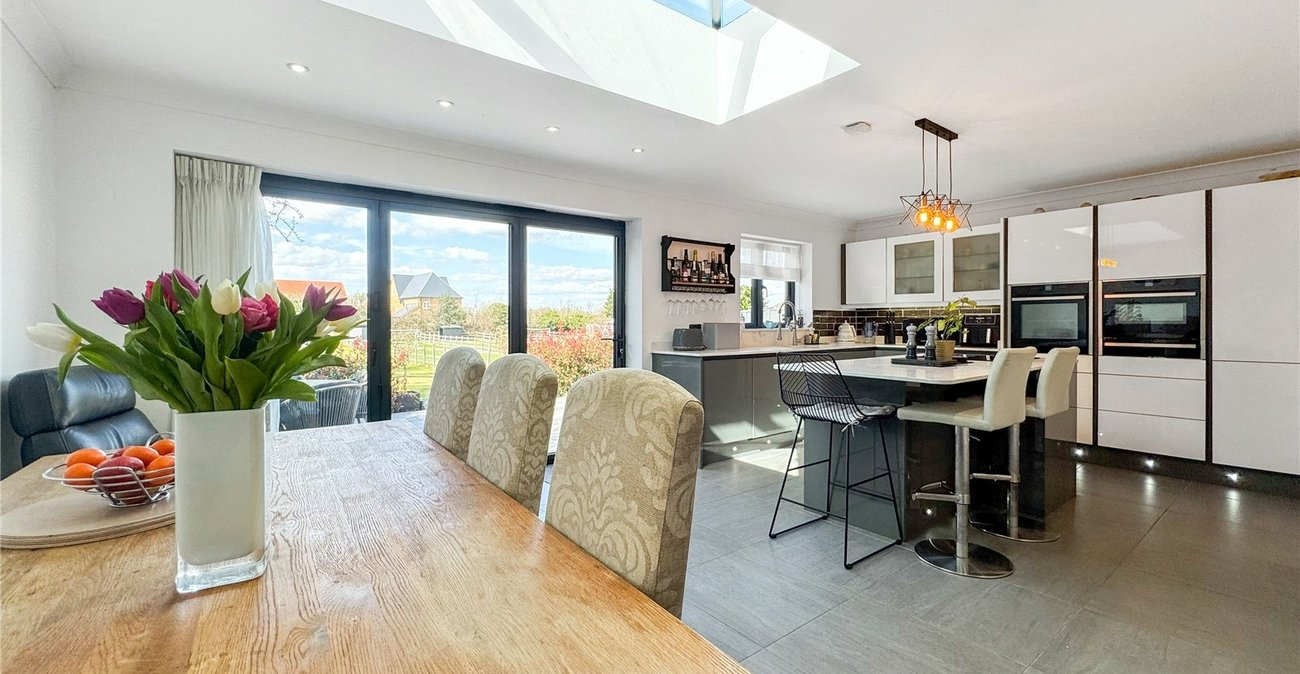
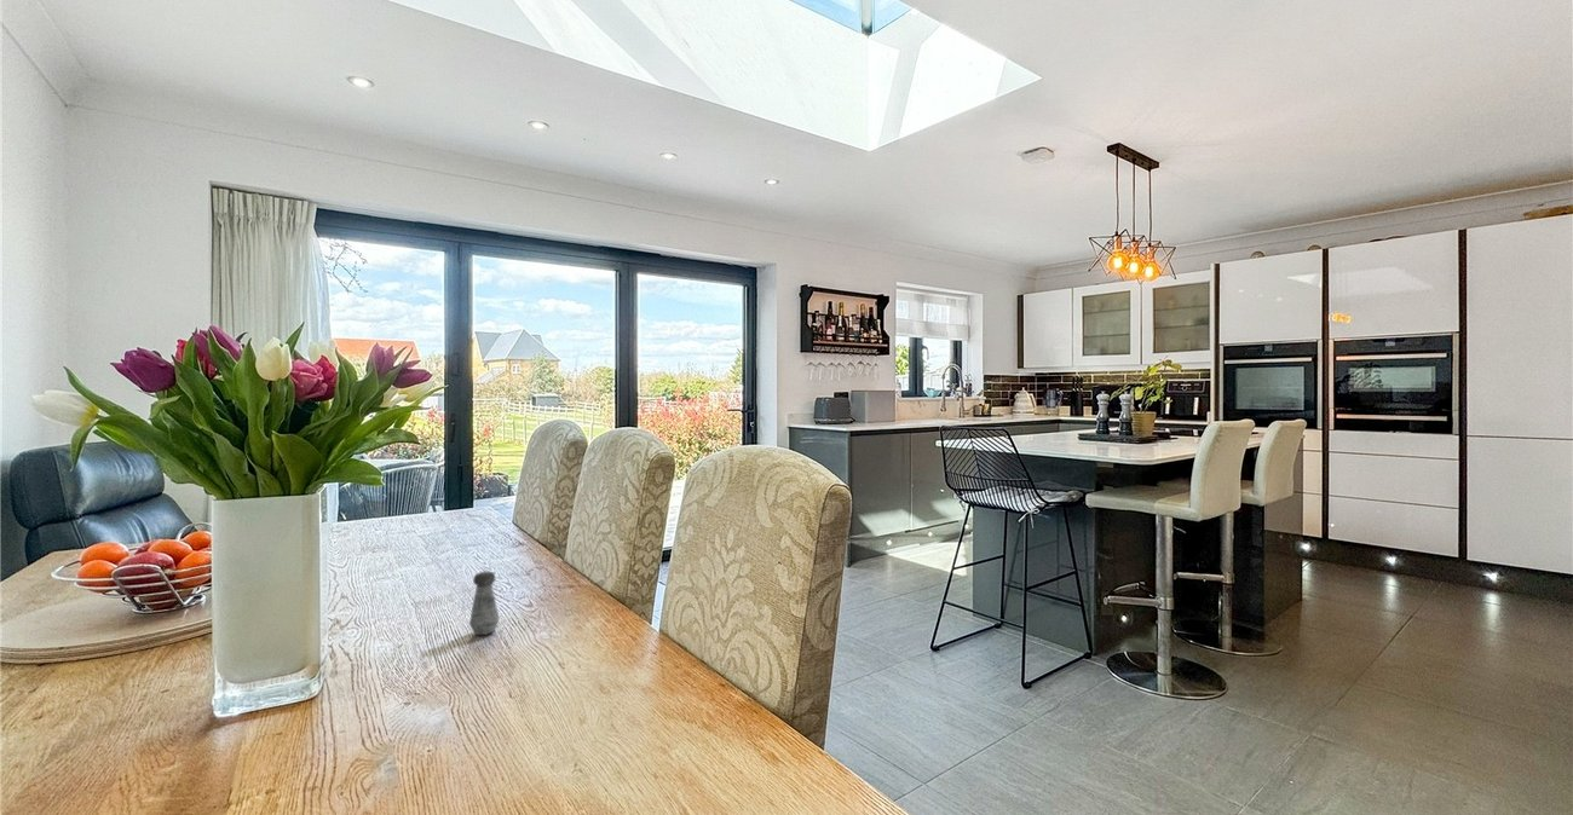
+ salt shaker (484, 602)
